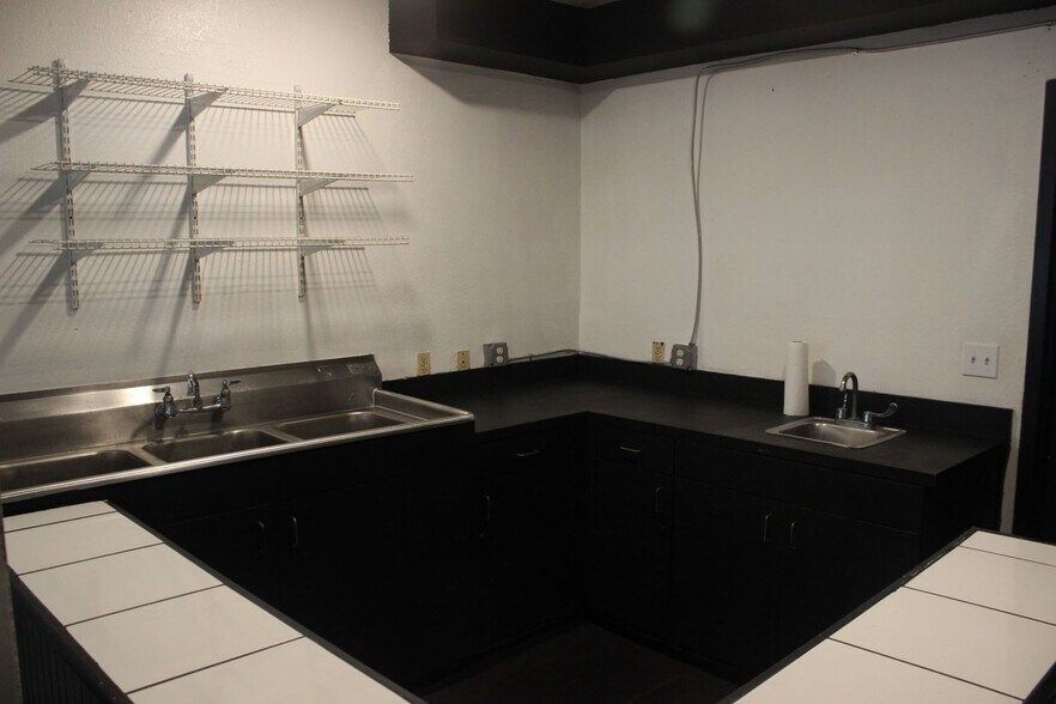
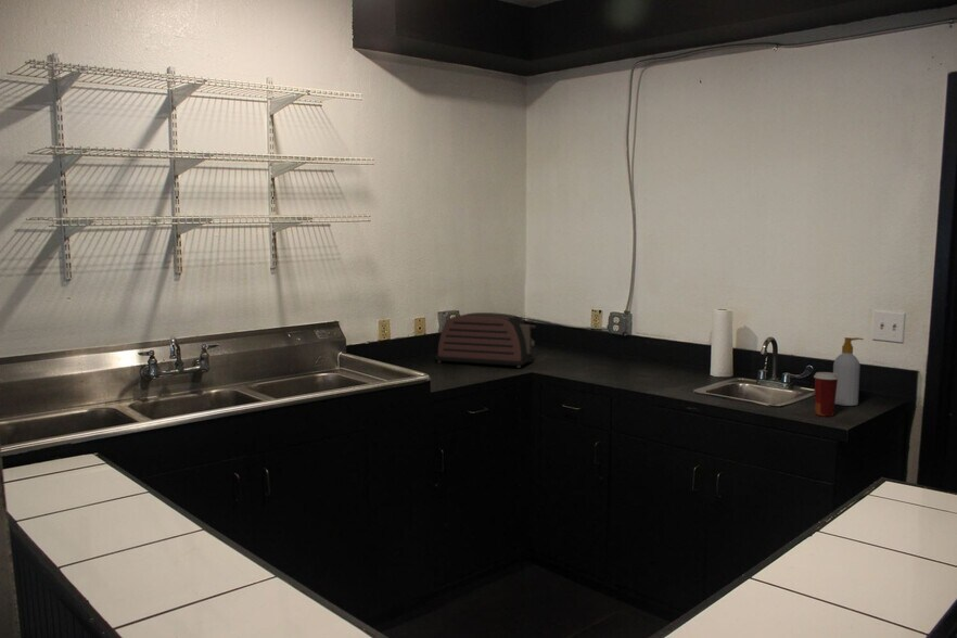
+ paper cup (825, 394)
+ toaster (487, 337)
+ soap bottle (847, 370)
